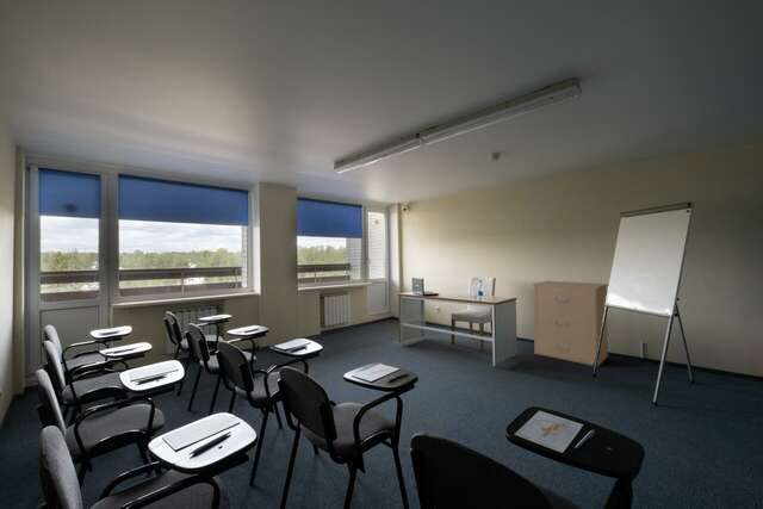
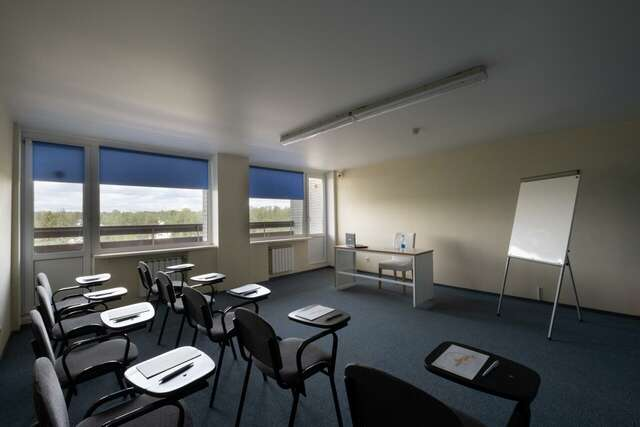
- filing cabinet (570, 319)
